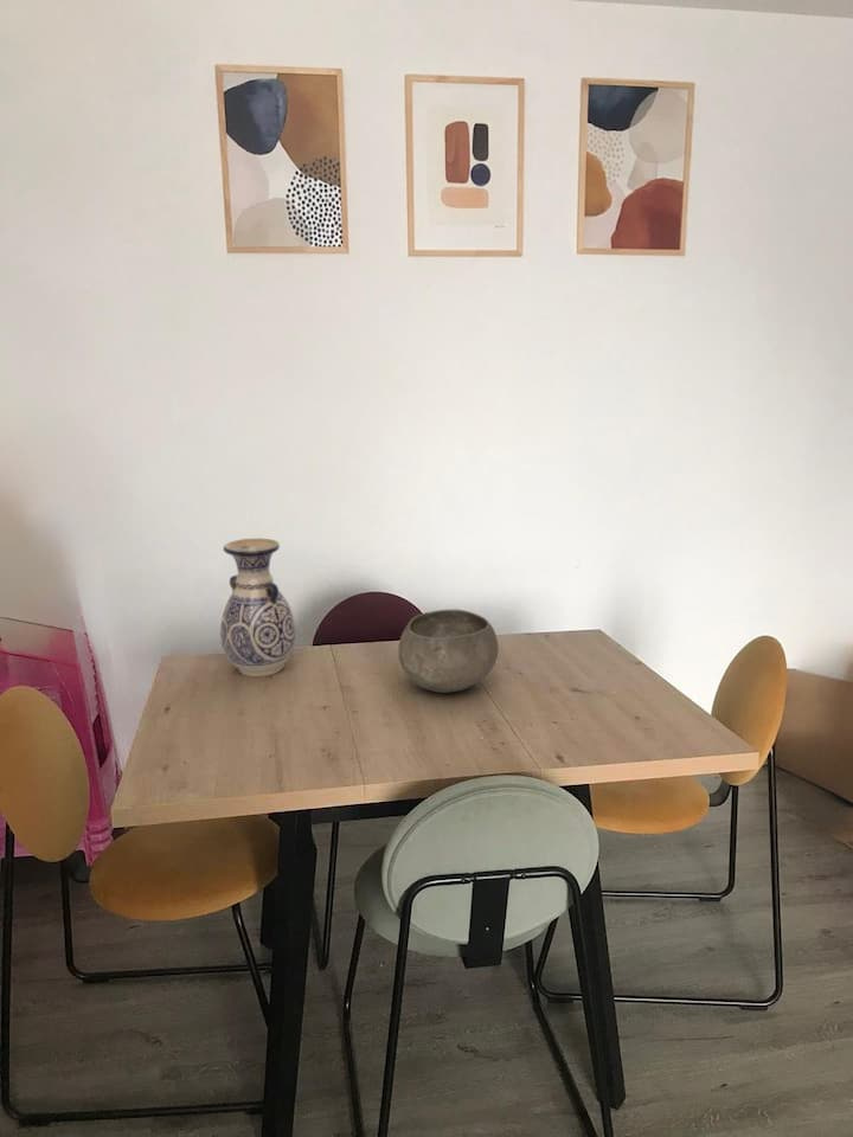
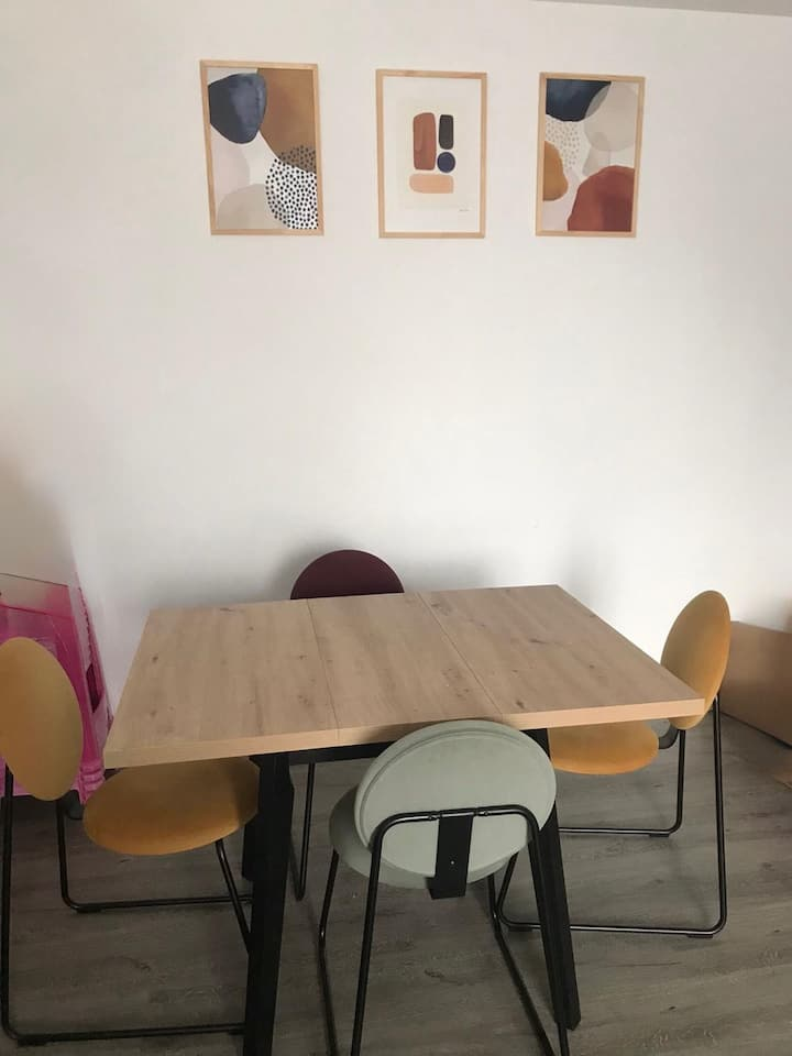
- bowl (448, 655)
- vase (256, 608)
